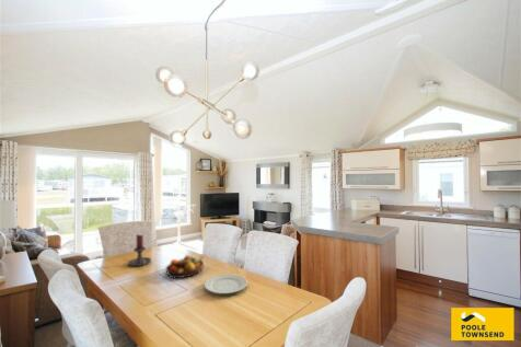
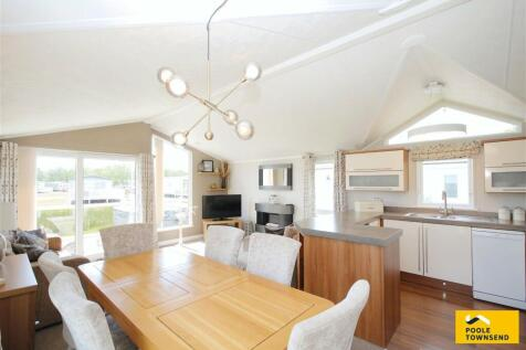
- candle holder (140, 248)
- fruit bowl (185, 263)
- chinaware (225, 285)
